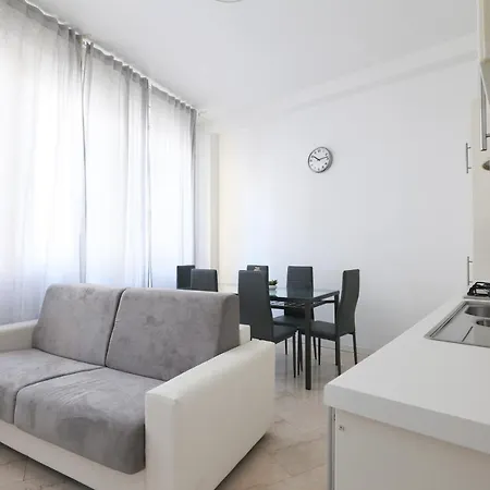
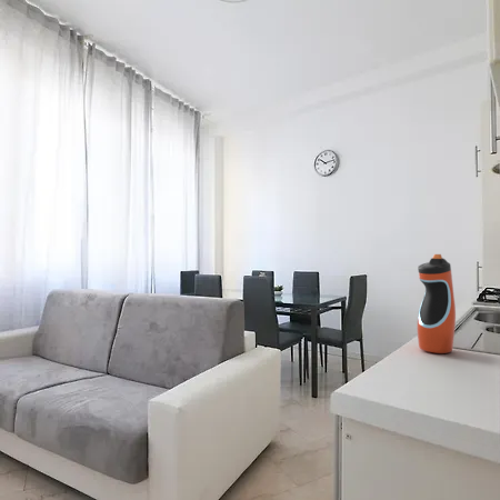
+ water bottle (436, 301)
